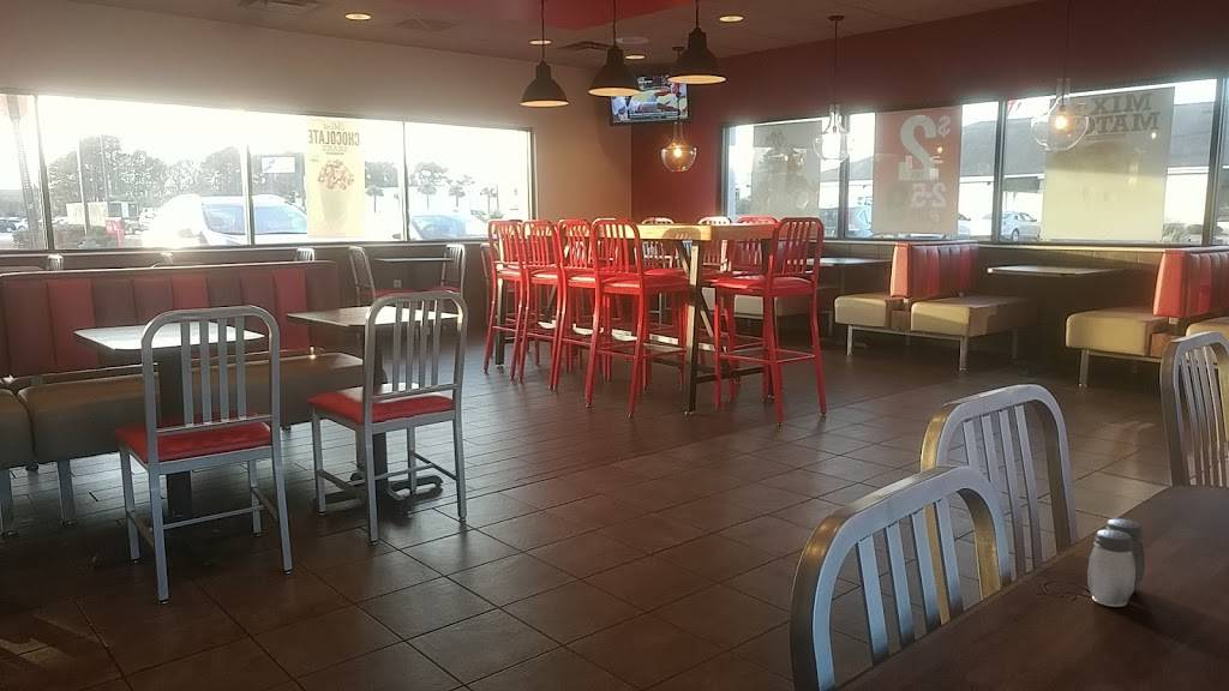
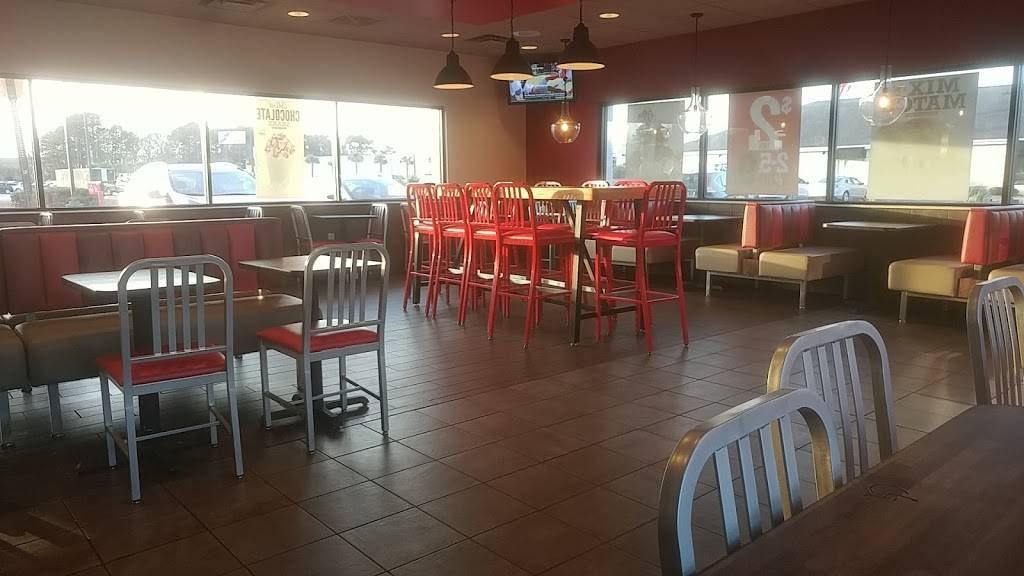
- salt and pepper shaker (1116, 560)
